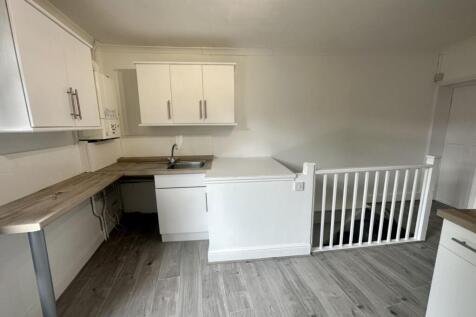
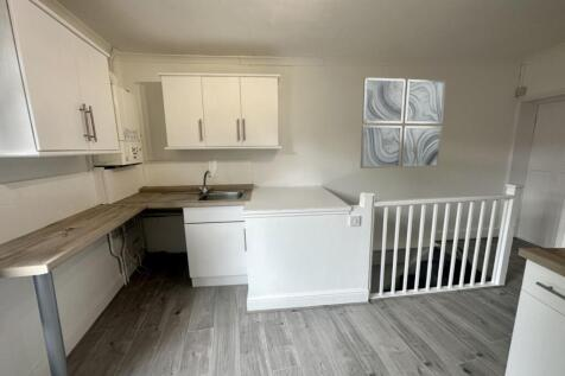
+ wall art (404, 126)
